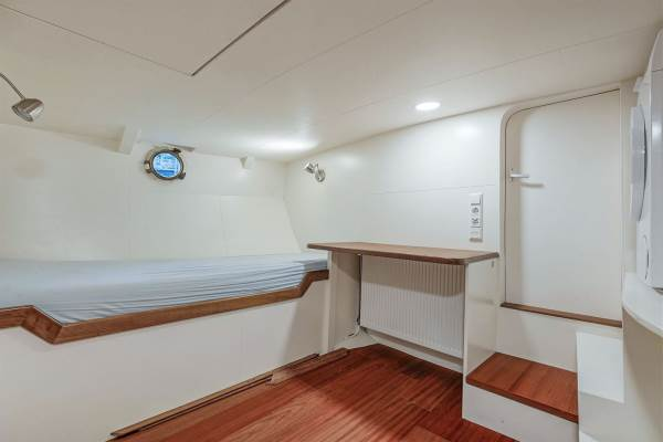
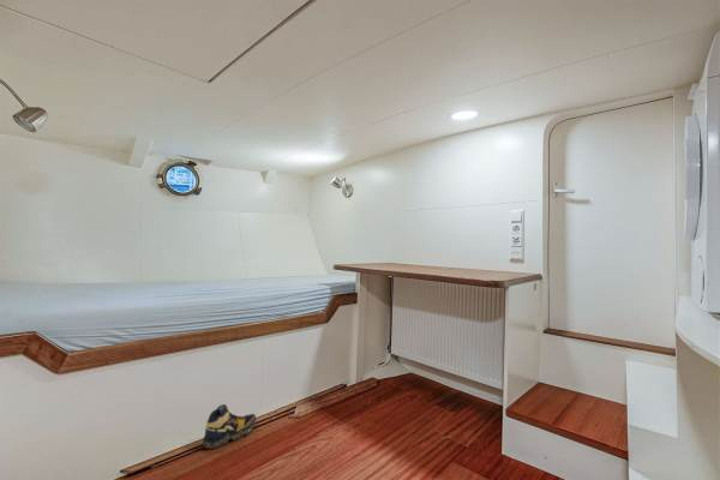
+ shoe (230, 419)
